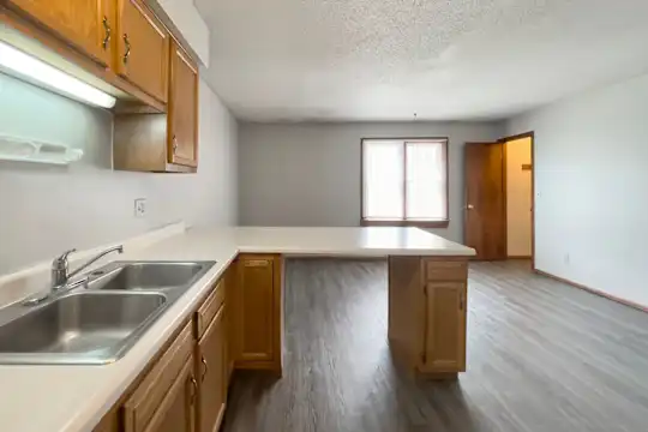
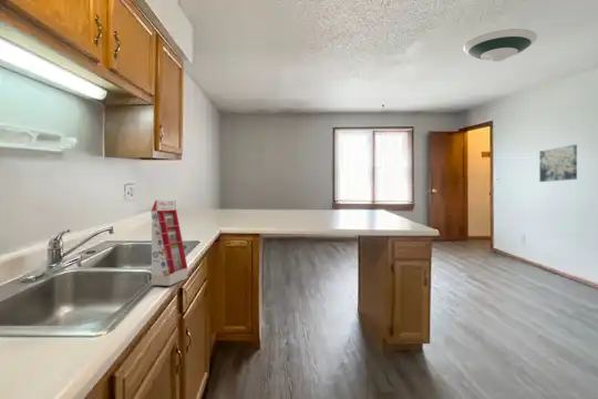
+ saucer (498, 51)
+ wall art (557, 164)
+ gift box (169, 241)
